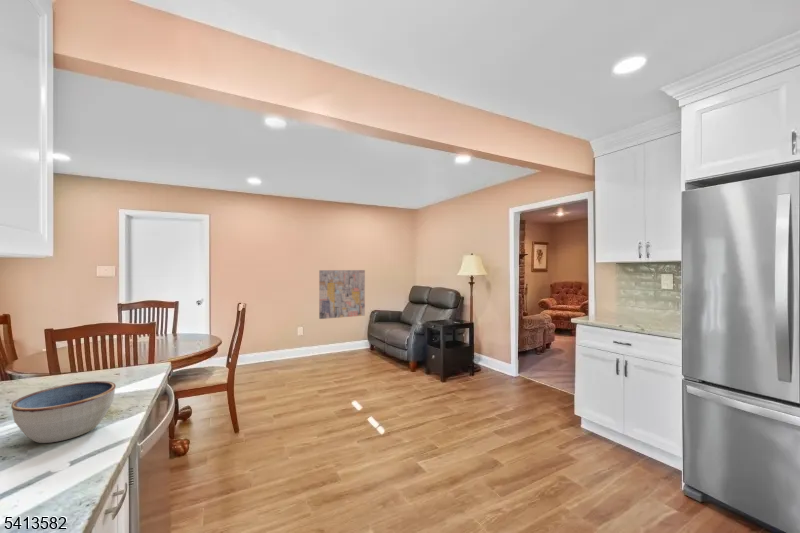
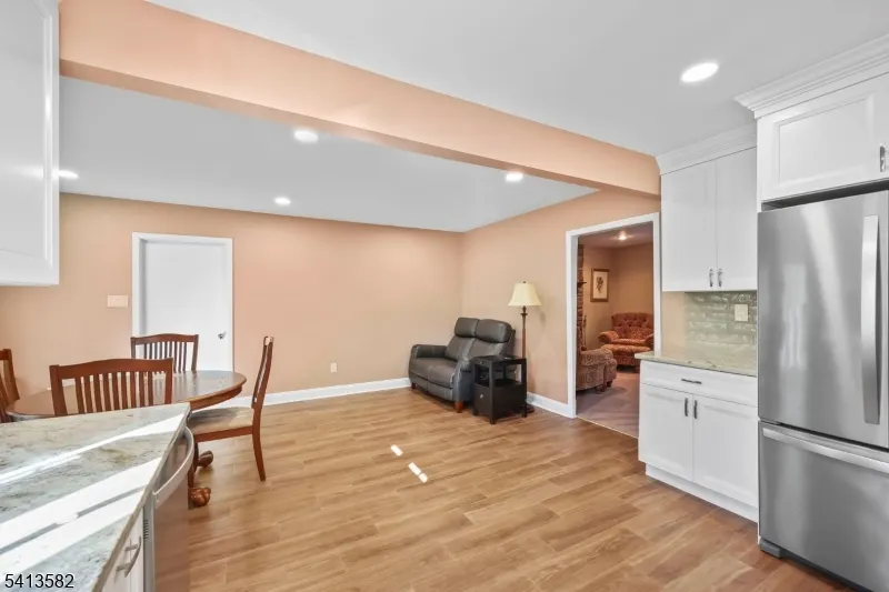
- bowl (67, 412)
- wall art (342, 293)
